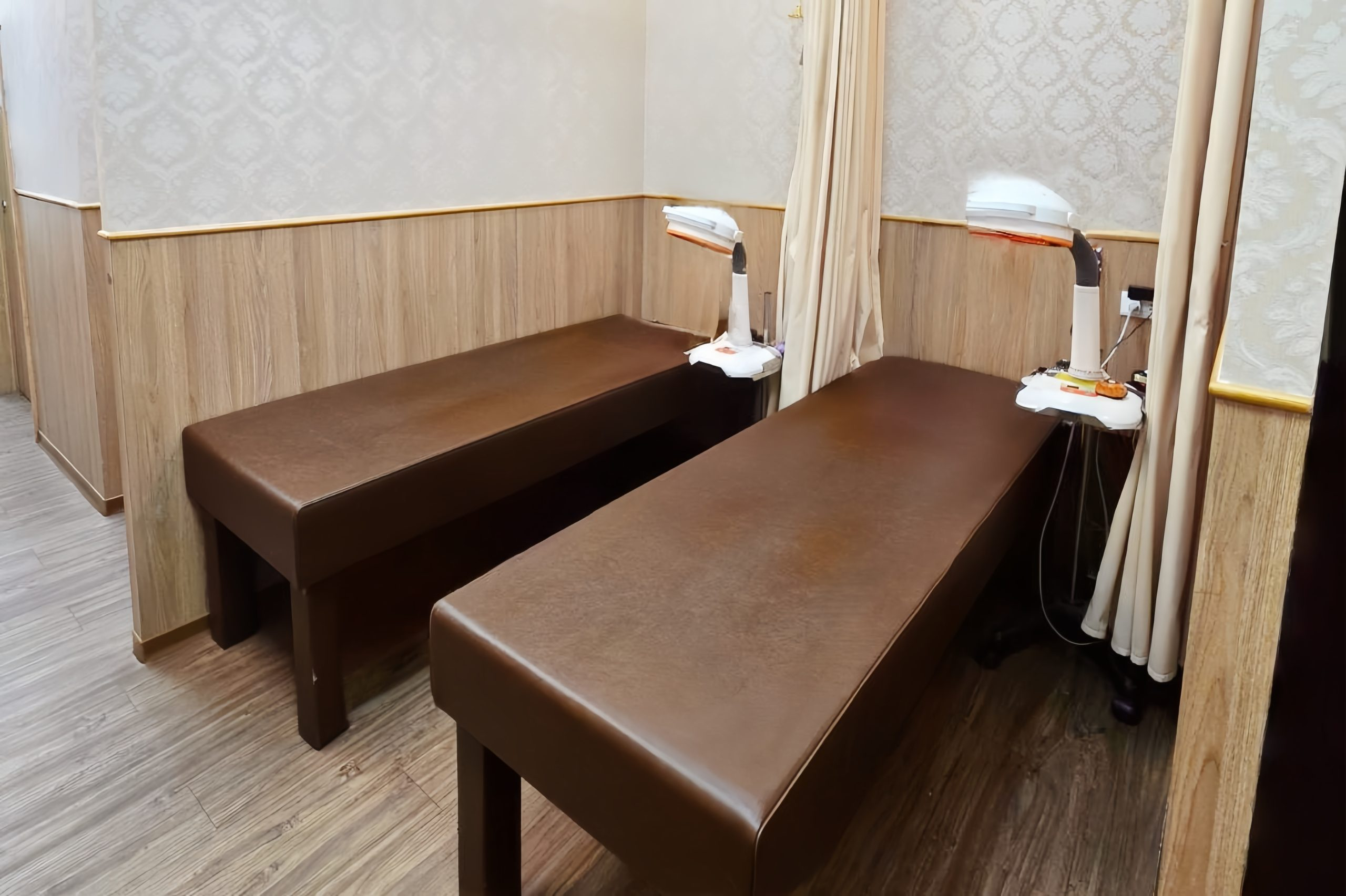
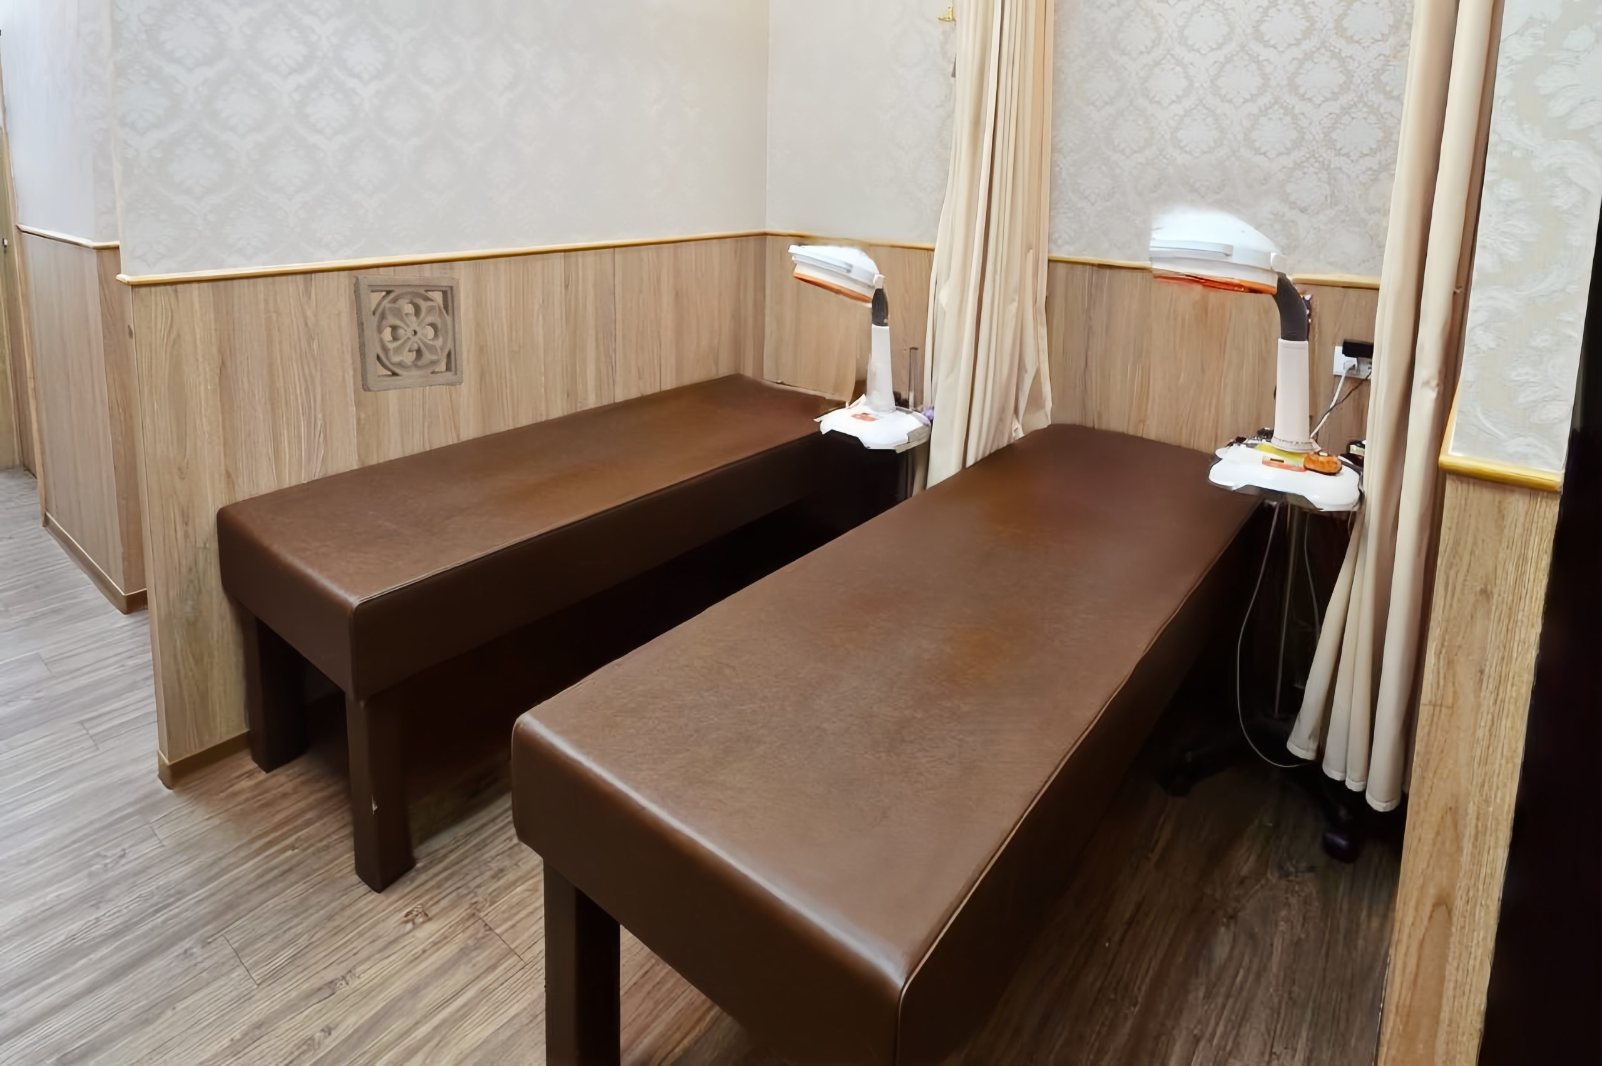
+ wall ornament (411, 333)
